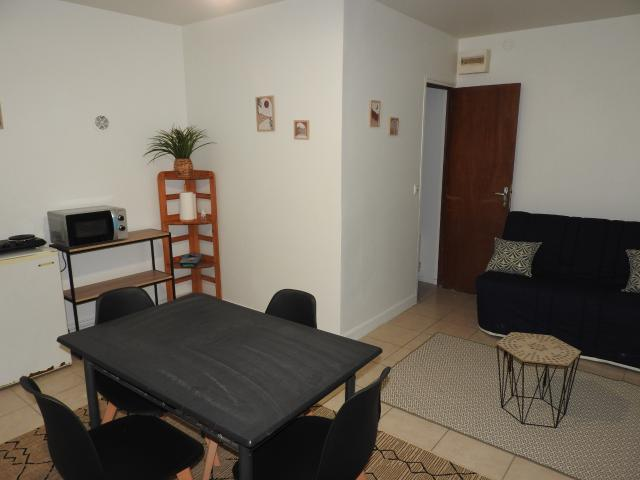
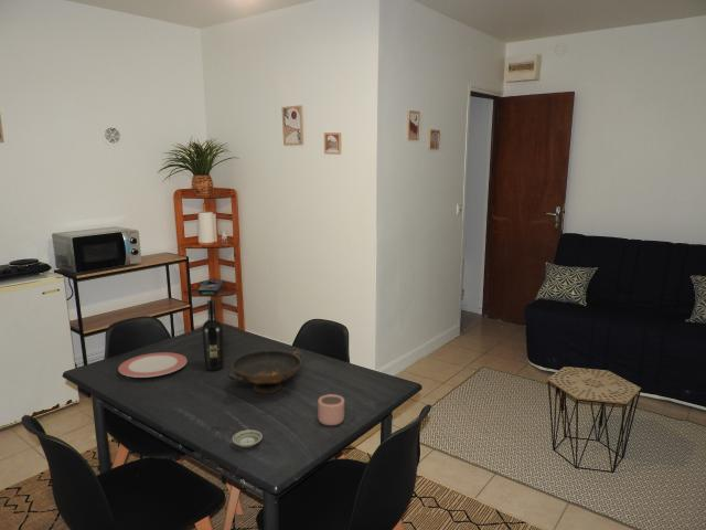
+ mug (331, 407)
+ wine bottle (212, 335)
+ saucer (247, 439)
+ plate (153, 365)
+ decorative bowl (267, 374)
